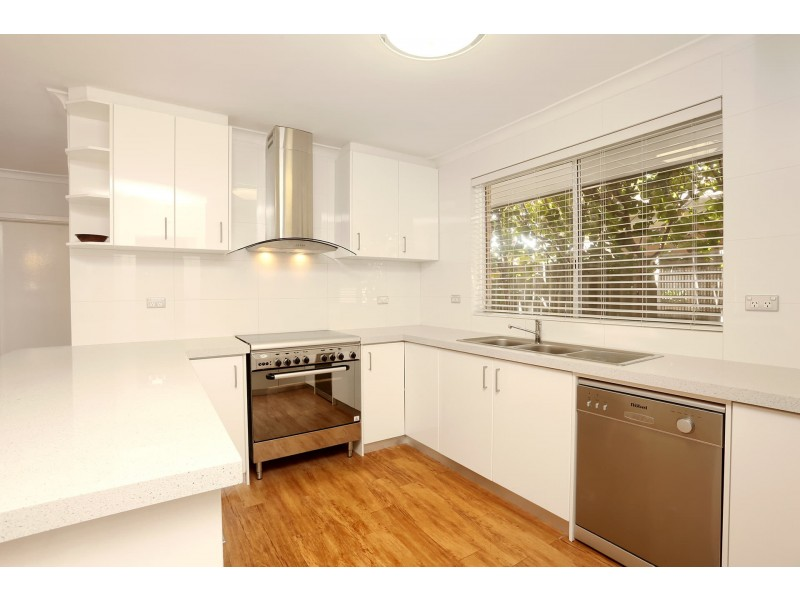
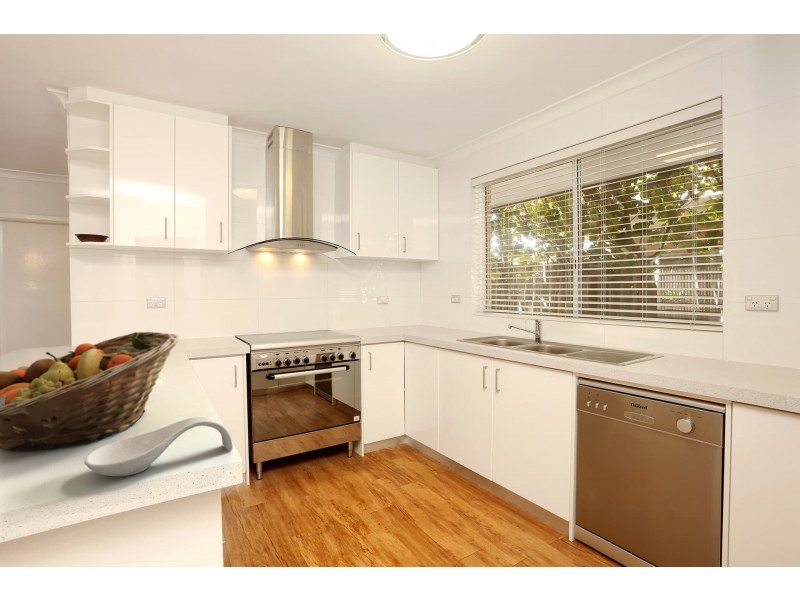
+ fruit basket (83, 380)
+ spoon rest (164, 442)
